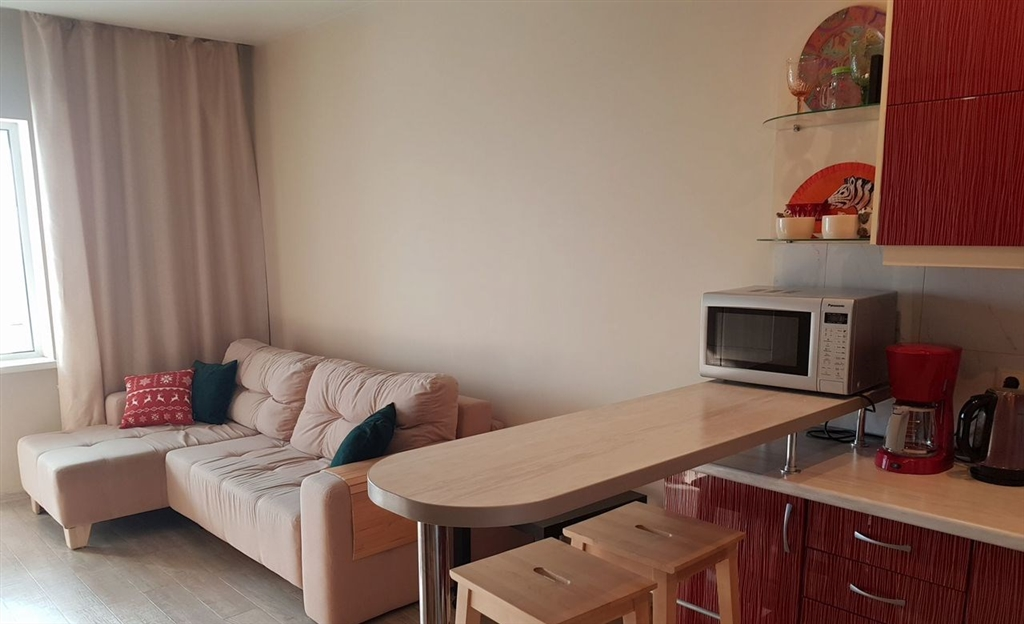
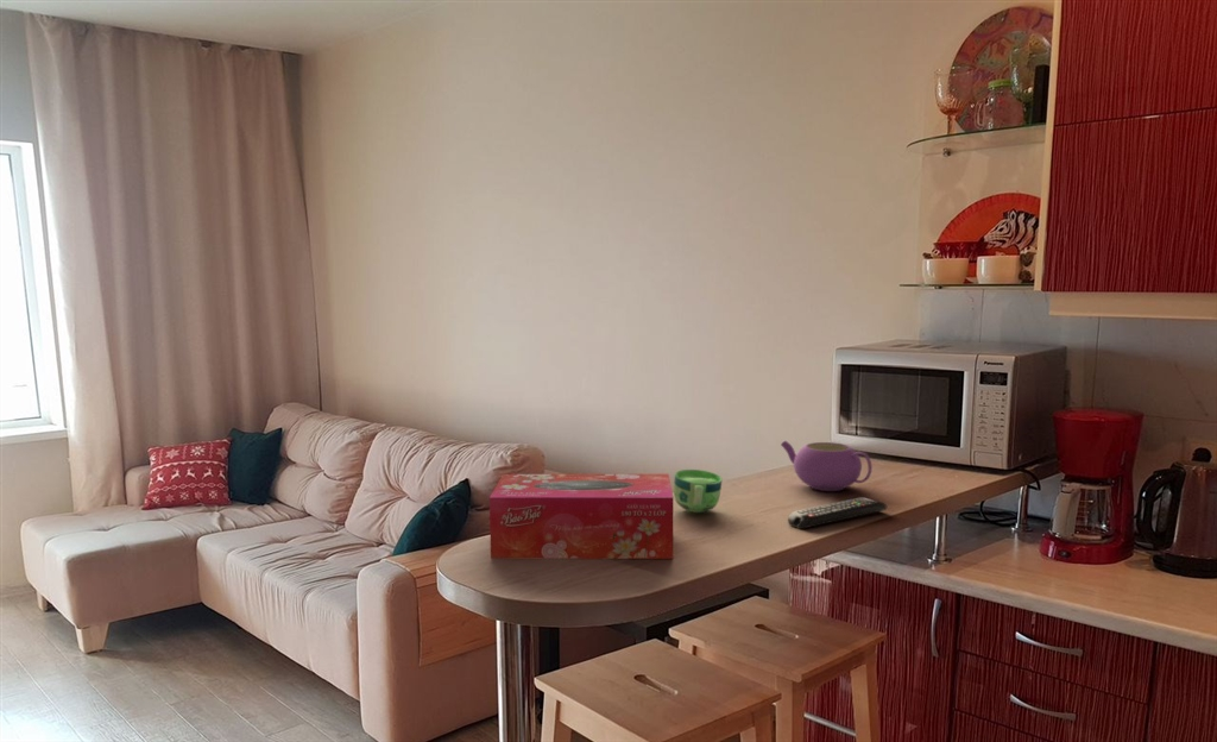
+ remote control (838, 511)
+ cup (699, 493)
+ tissue box (584, 514)
+ teapot (824, 466)
